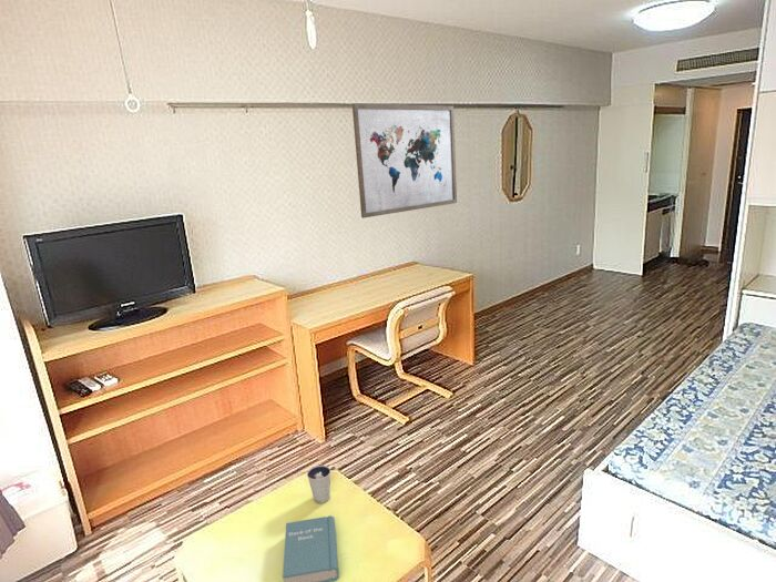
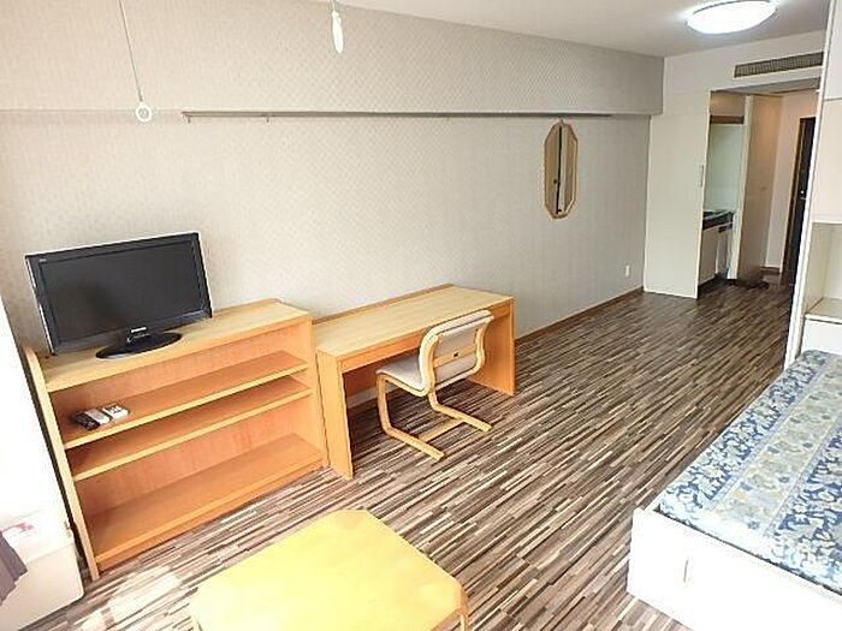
- wall art (409, 159)
- dixie cup (320, 484)
- book (310, 550)
